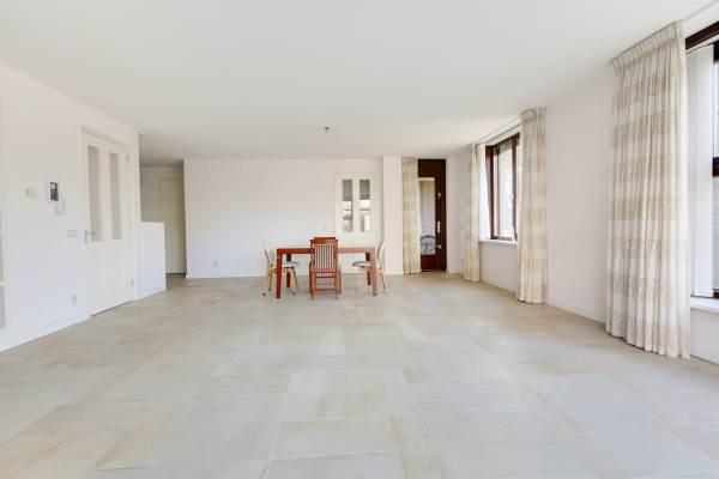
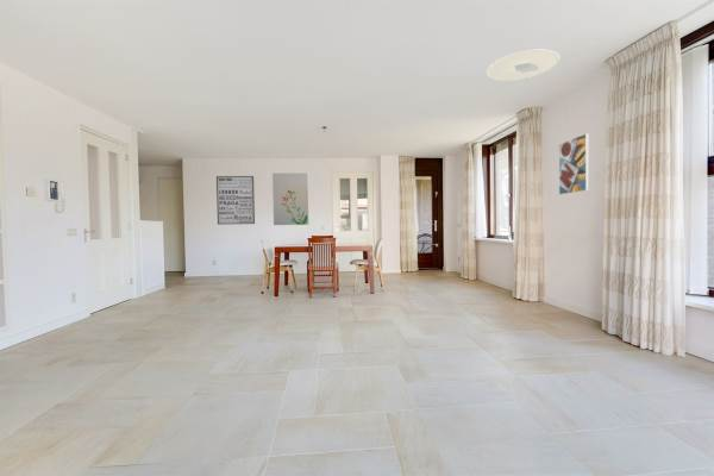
+ wall art (236, 200)
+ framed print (572, 165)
+ ceiling light (521, 63)
+ wall art (290, 199)
